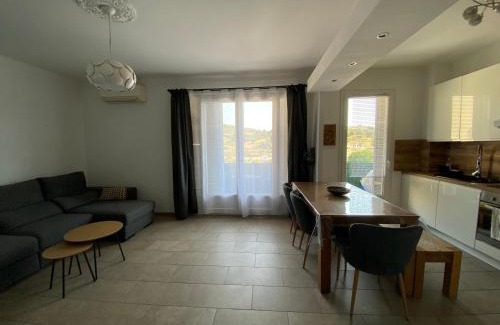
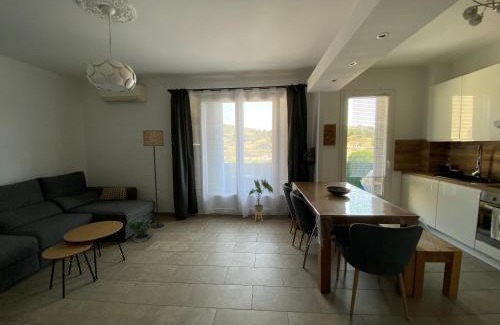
+ potted plant (139, 227)
+ floor lamp (155, 179)
+ house plant (259, 200)
